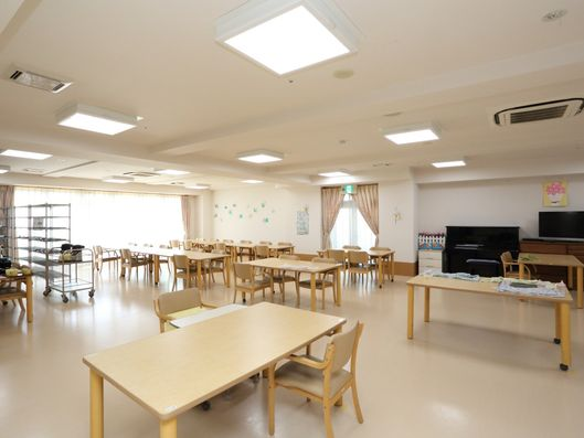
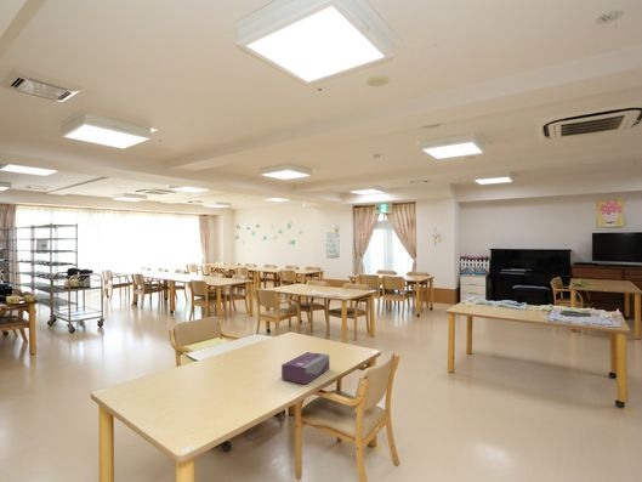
+ tissue box (306, 365)
